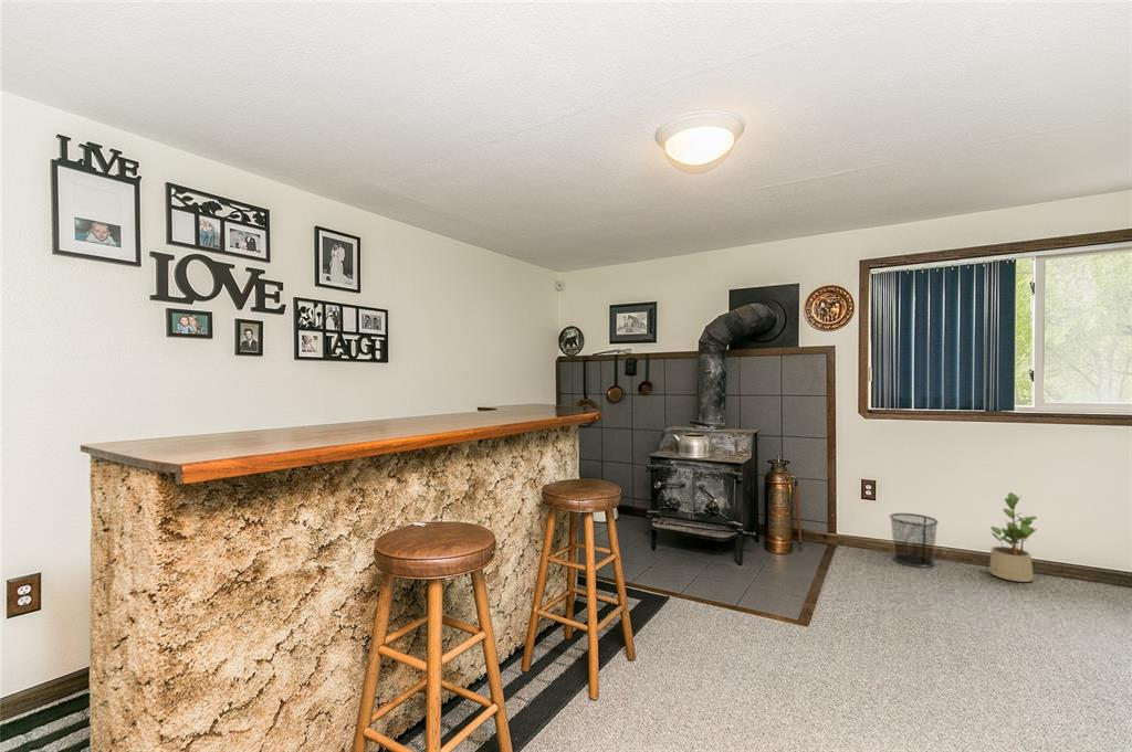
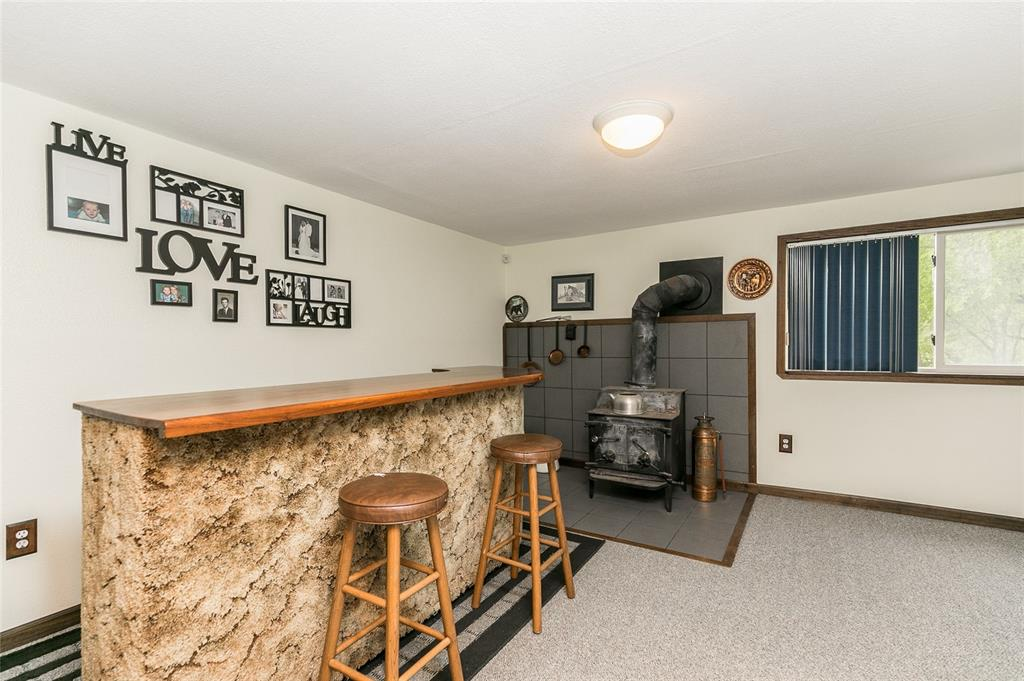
- waste bin (913, 539)
- potted plant (1013, 533)
